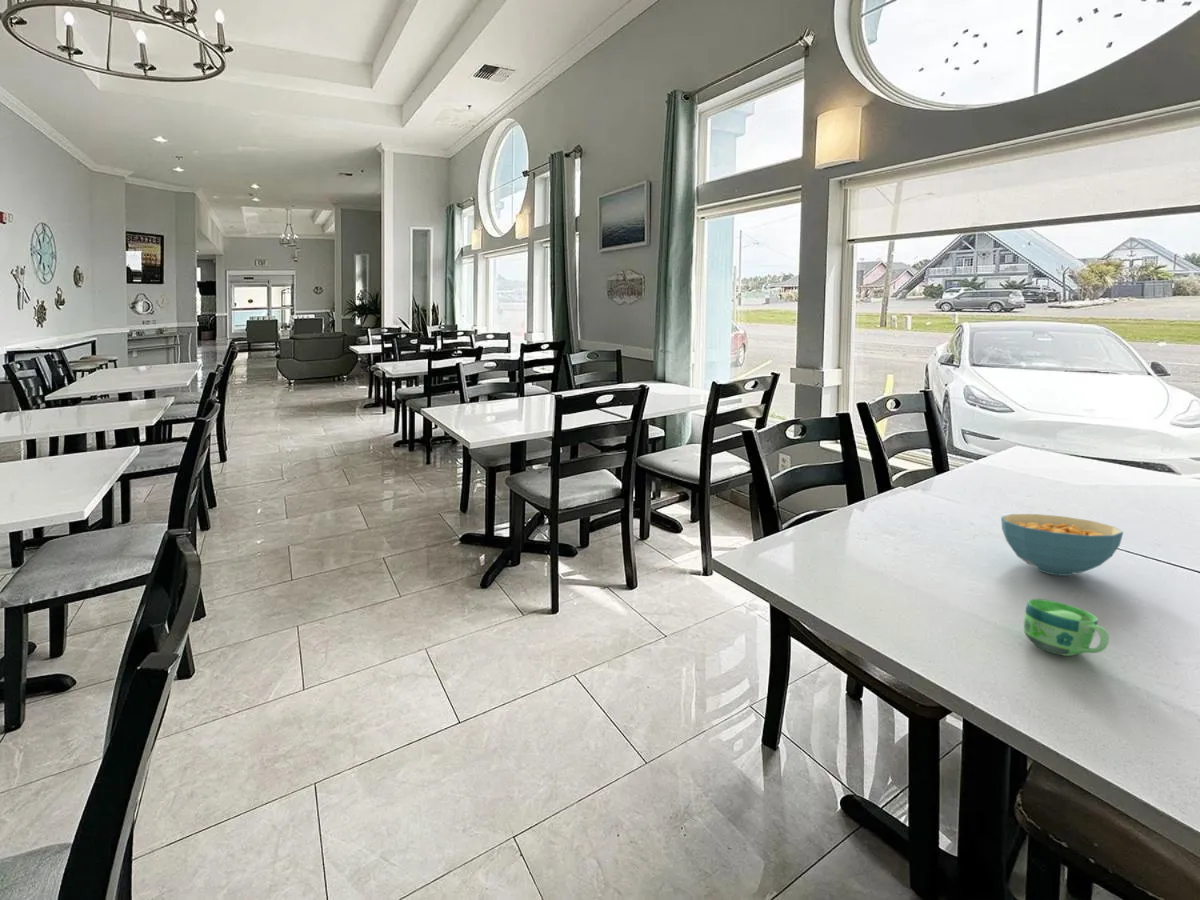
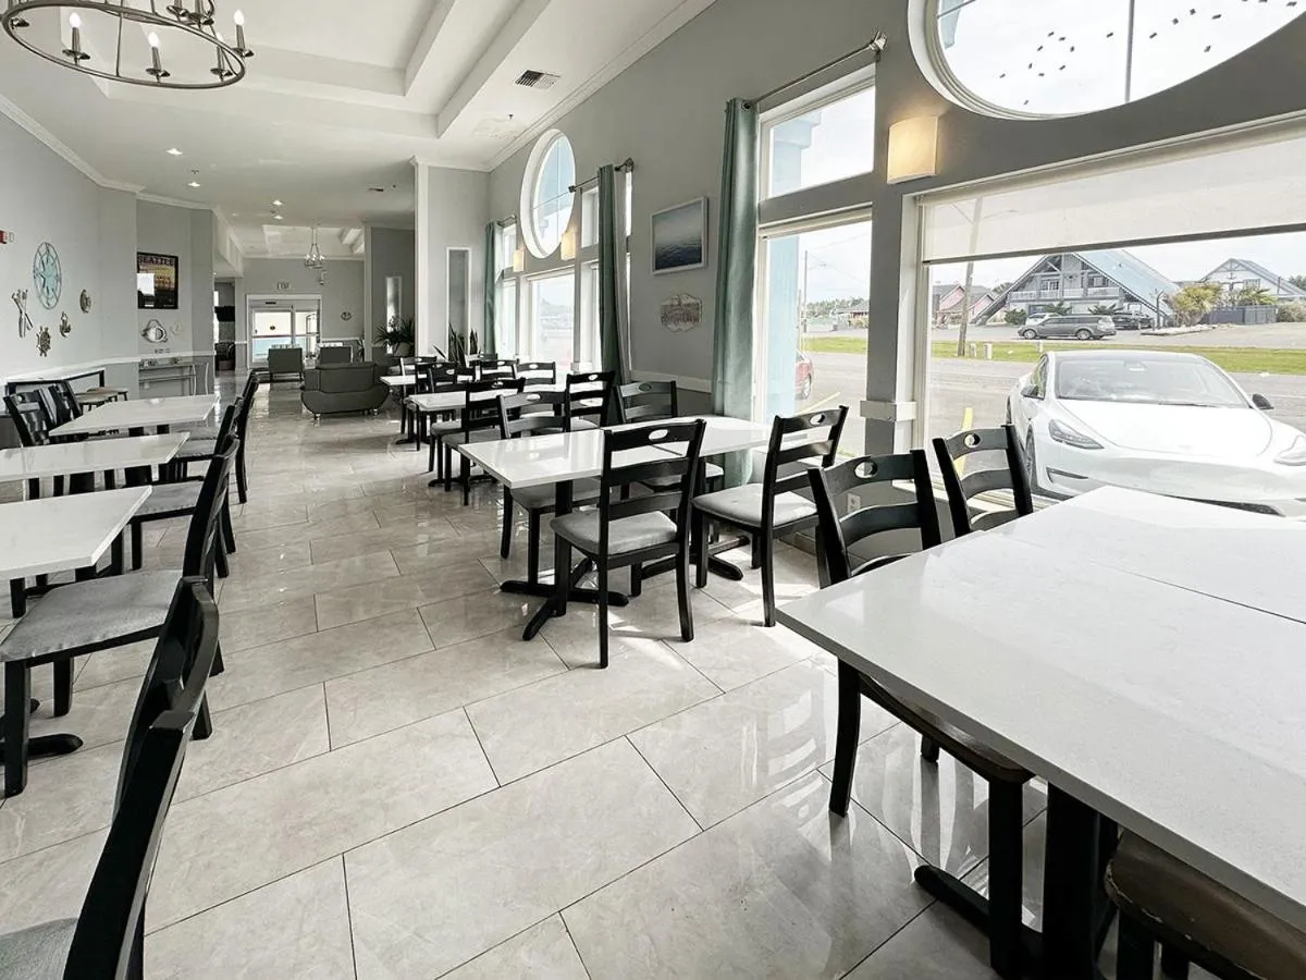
- cup (1068, 631)
- cereal bowl (1057, 547)
